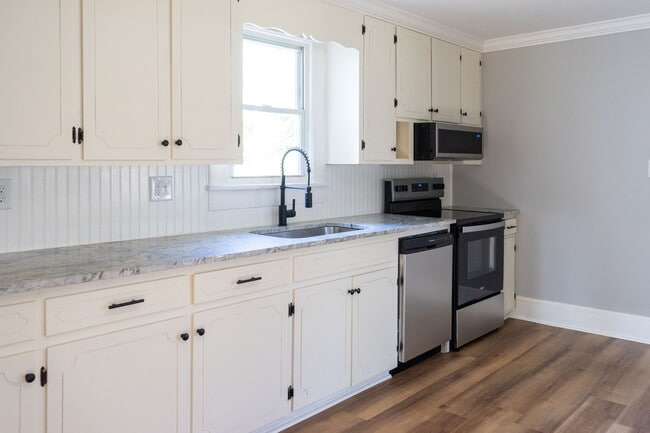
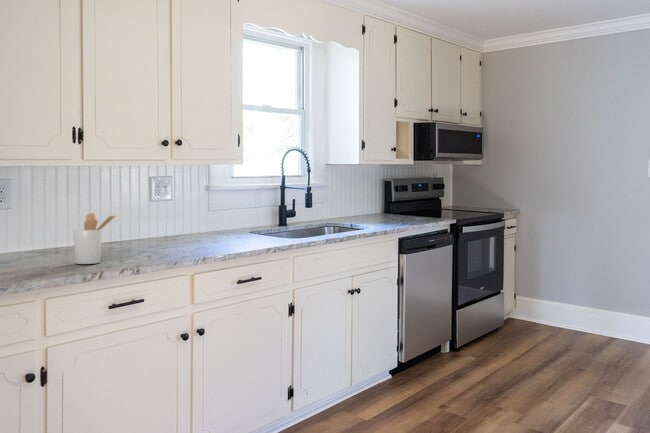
+ utensil holder (95, 237)
